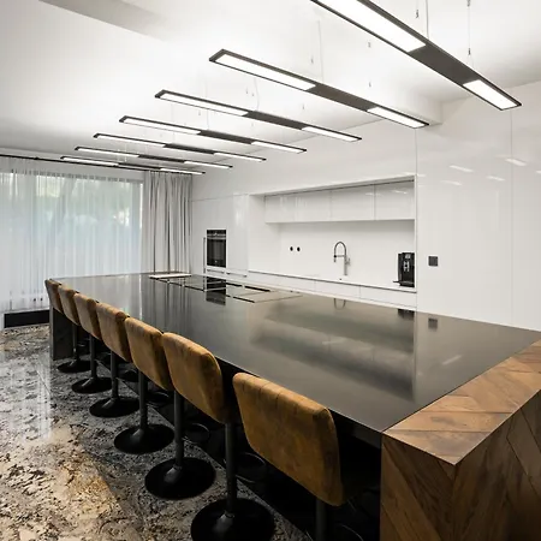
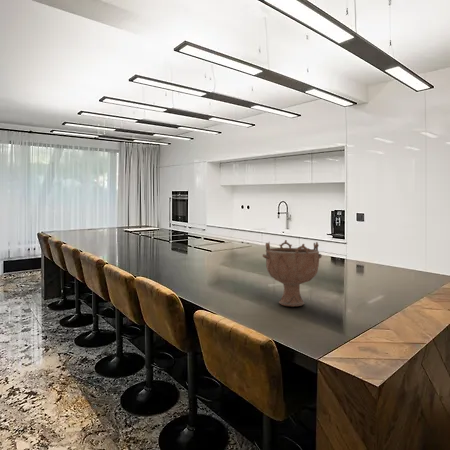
+ decorative bowl (292, 272)
